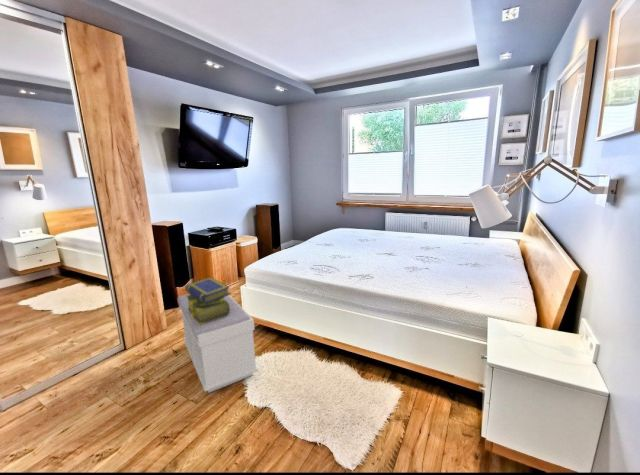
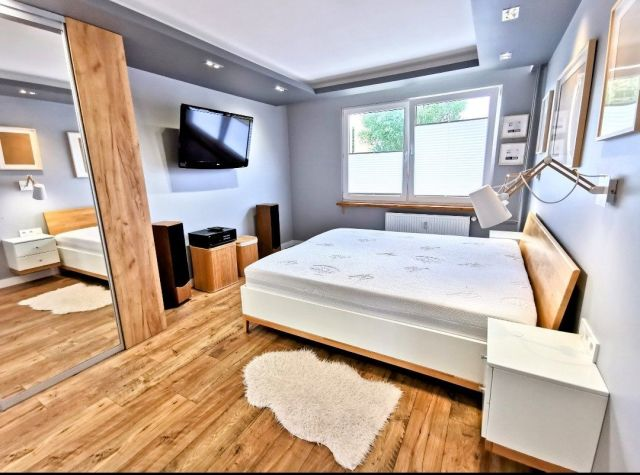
- stack of books (208, 298)
- bench (214, 332)
